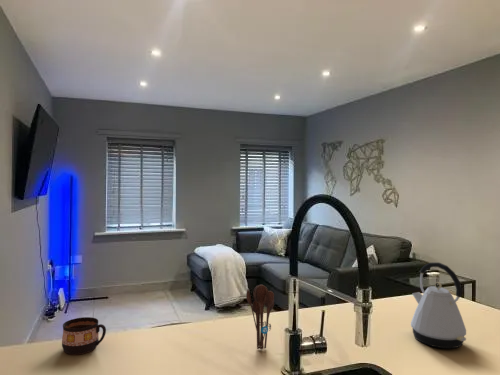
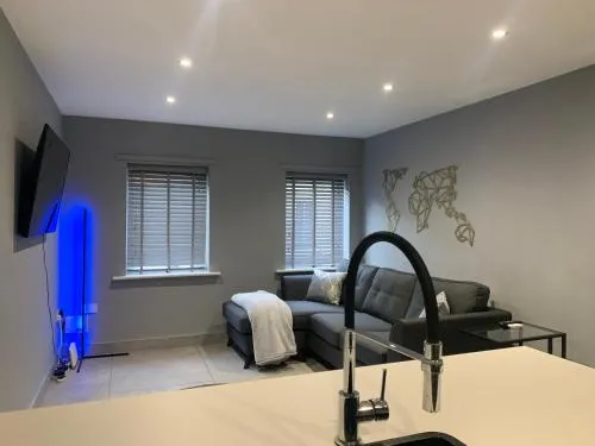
- utensil holder (260, 315)
- kettle (436, 301)
- cup (81, 336)
